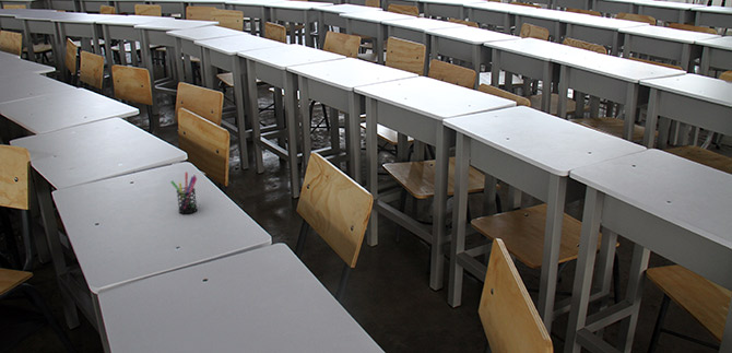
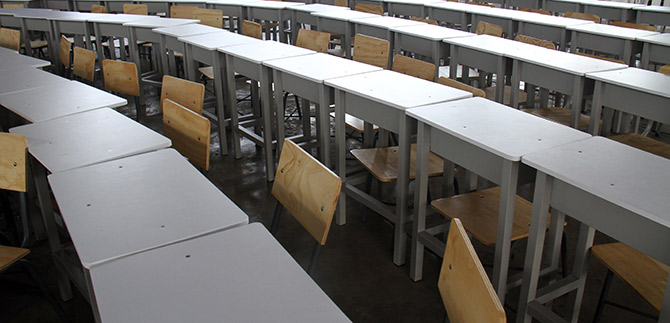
- pen holder (184, 191)
